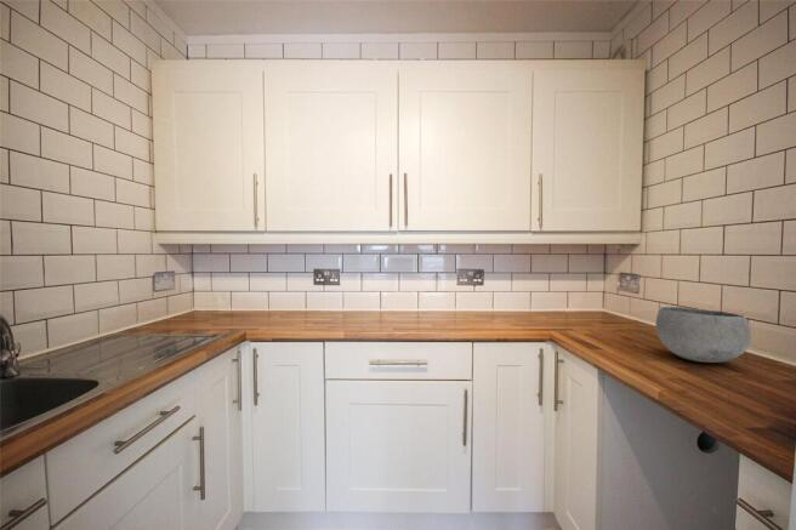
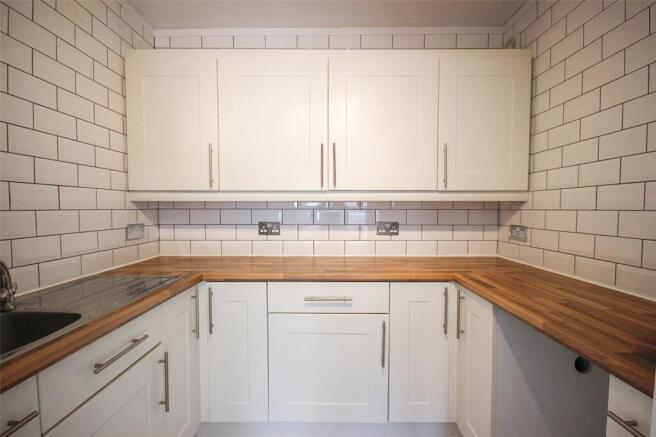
- bowl (699, 335)
